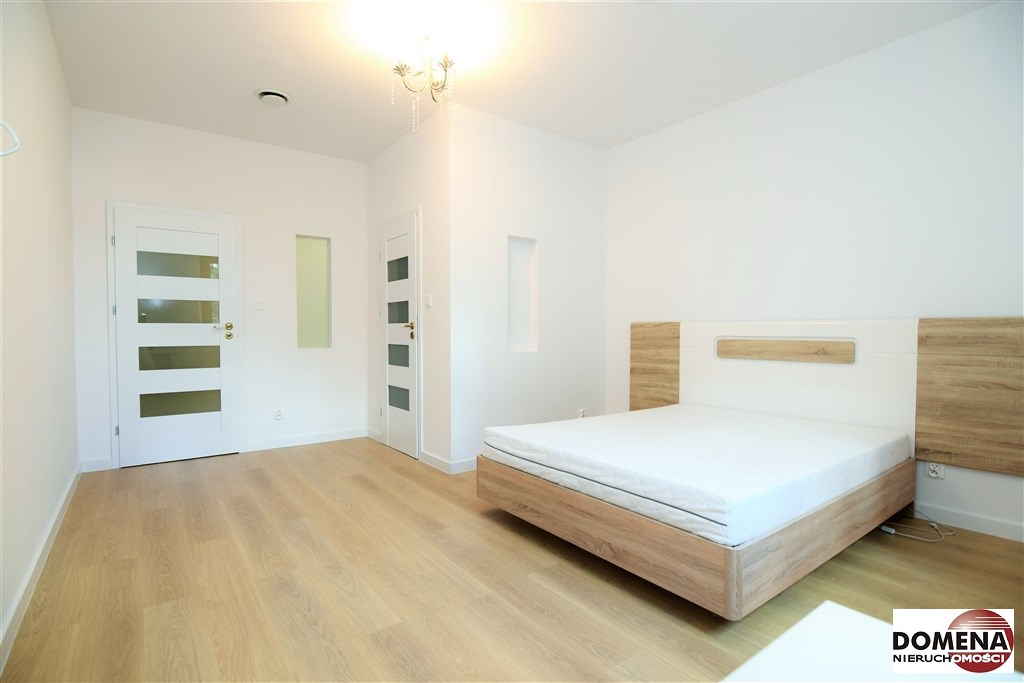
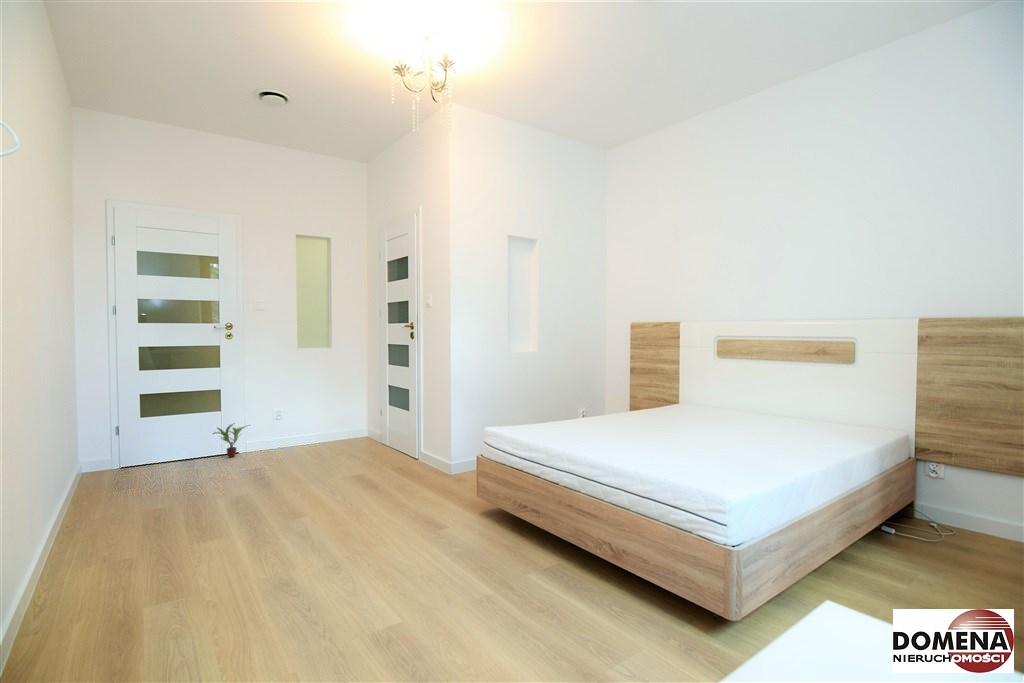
+ potted plant (233, 440)
